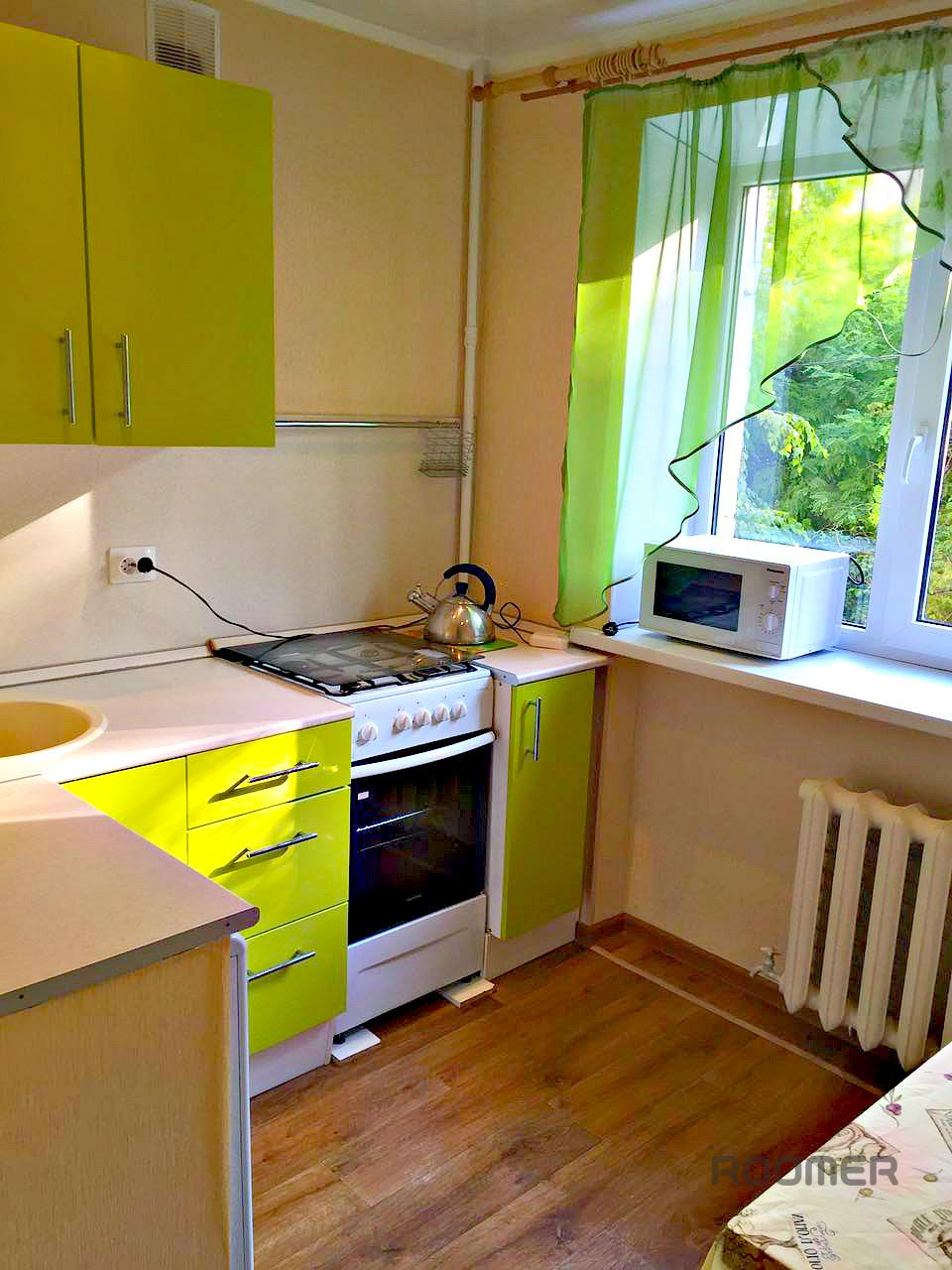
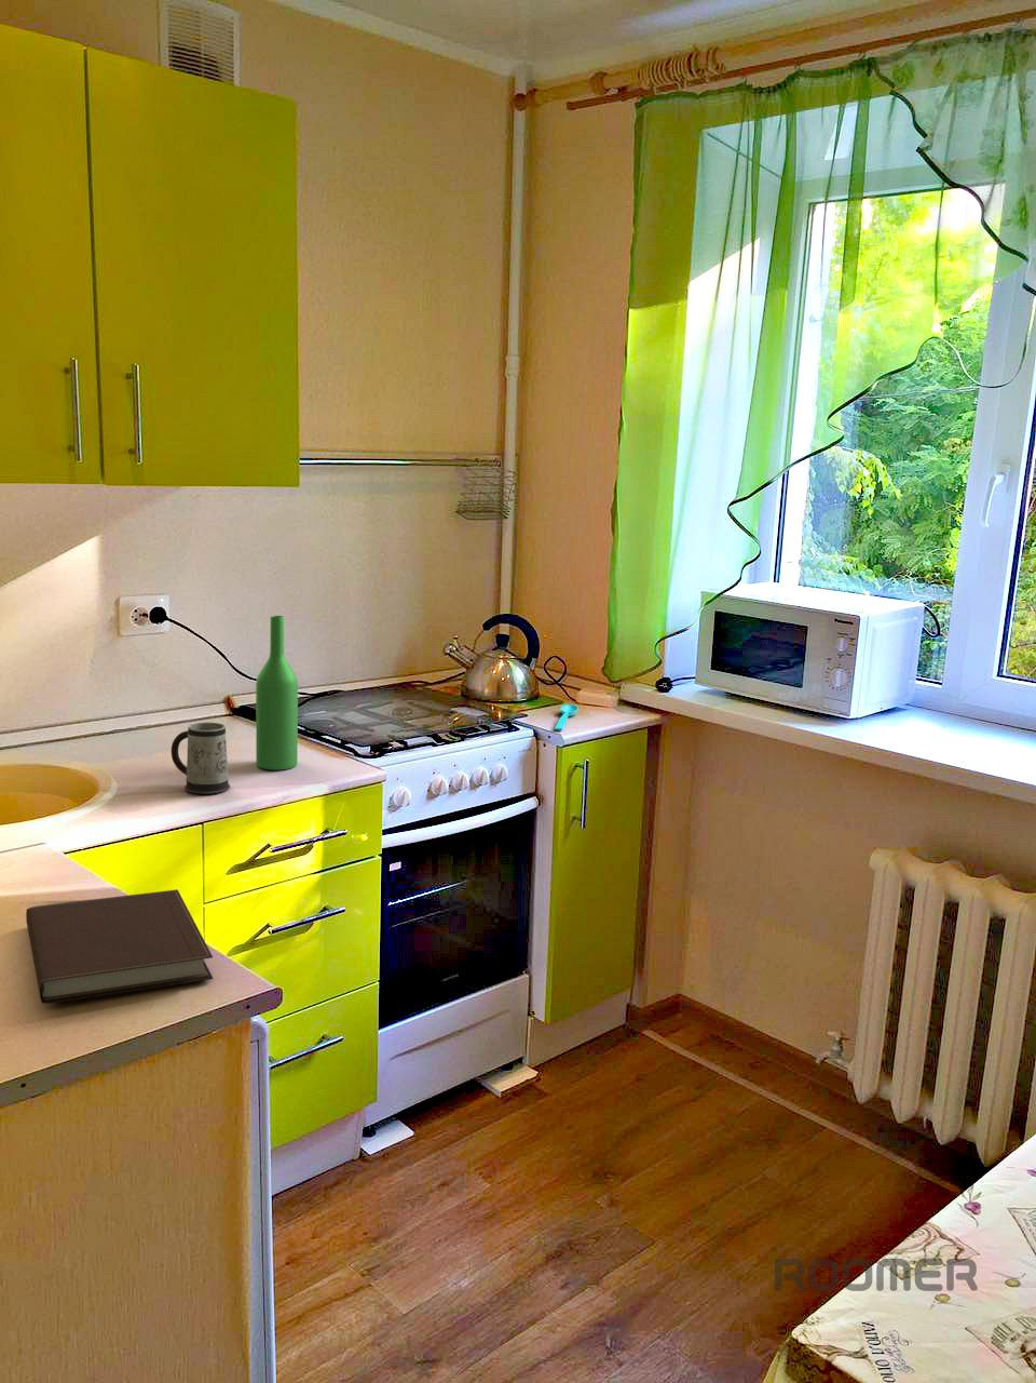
+ spoon (565, 717)
+ wine bottle (276, 692)
+ mug (198, 756)
+ notebook (115, 941)
